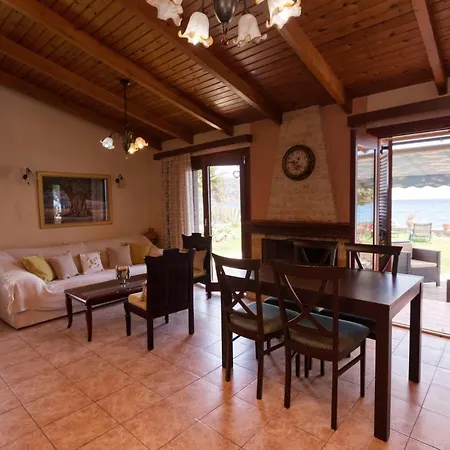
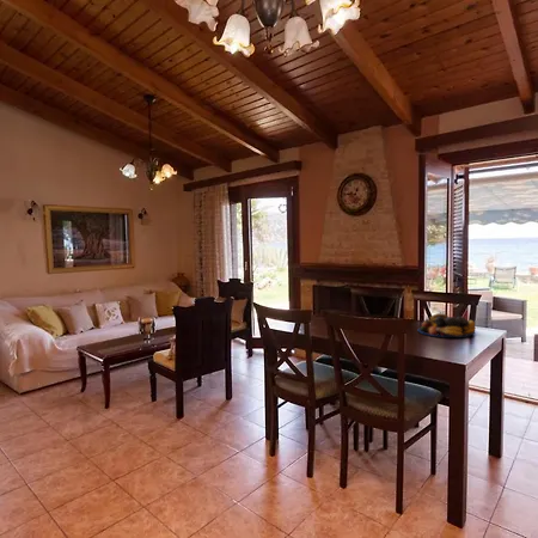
+ fruit bowl (445, 323)
